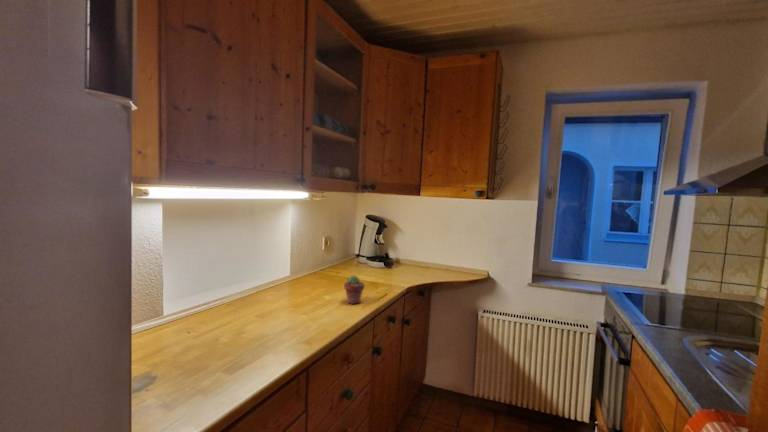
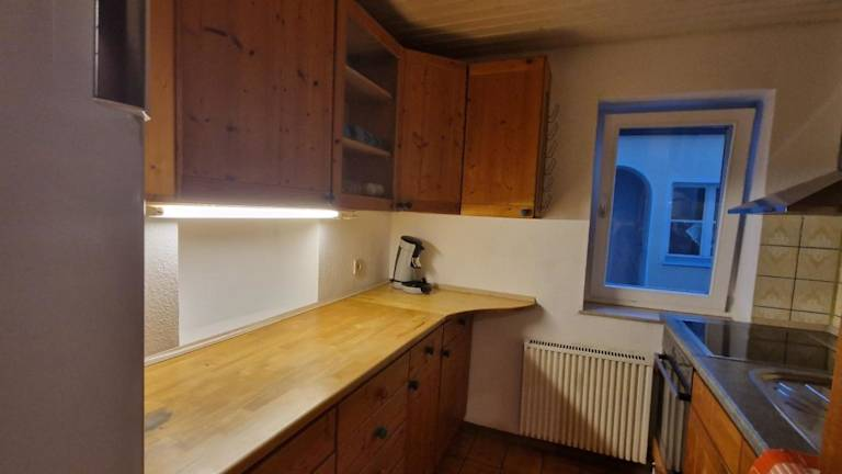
- potted succulent (354, 288)
